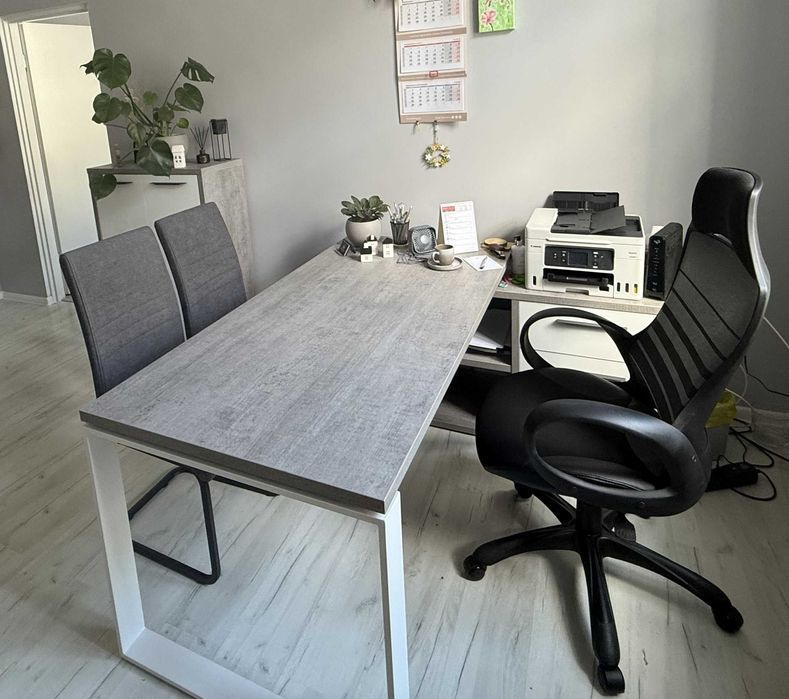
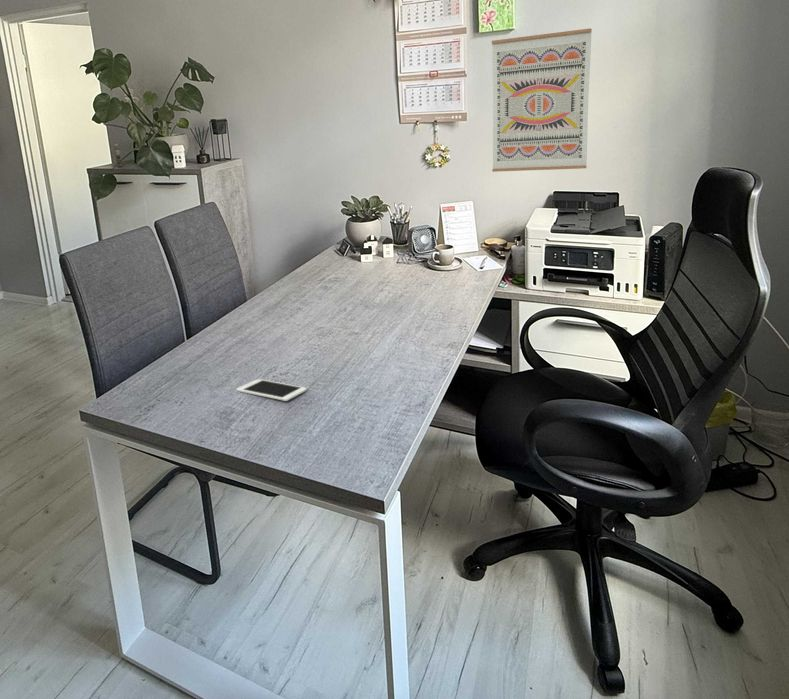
+ wall art (539, 104)
+ cell phone (271, 389)
